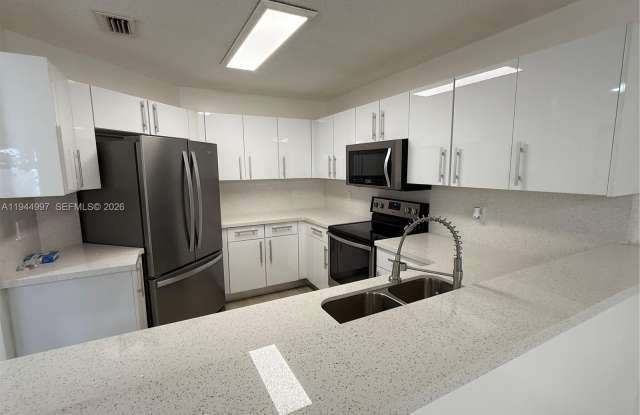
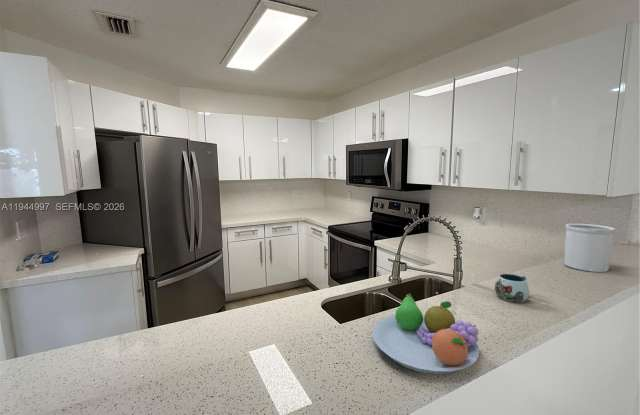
+ utensil holder (587, 246)
+ mug (514, 286)
+ fruit bowl (423, 326)
